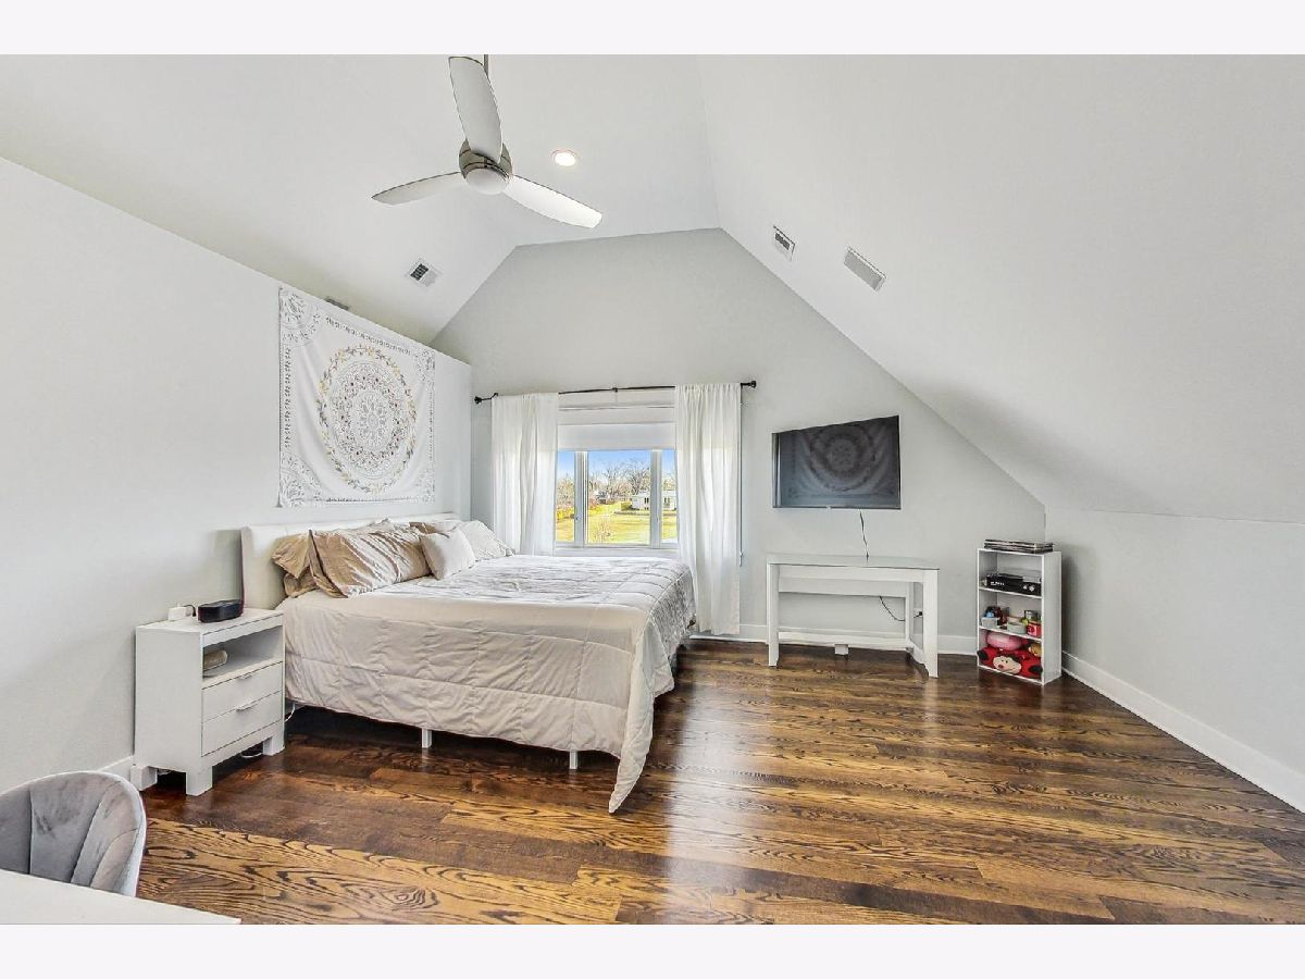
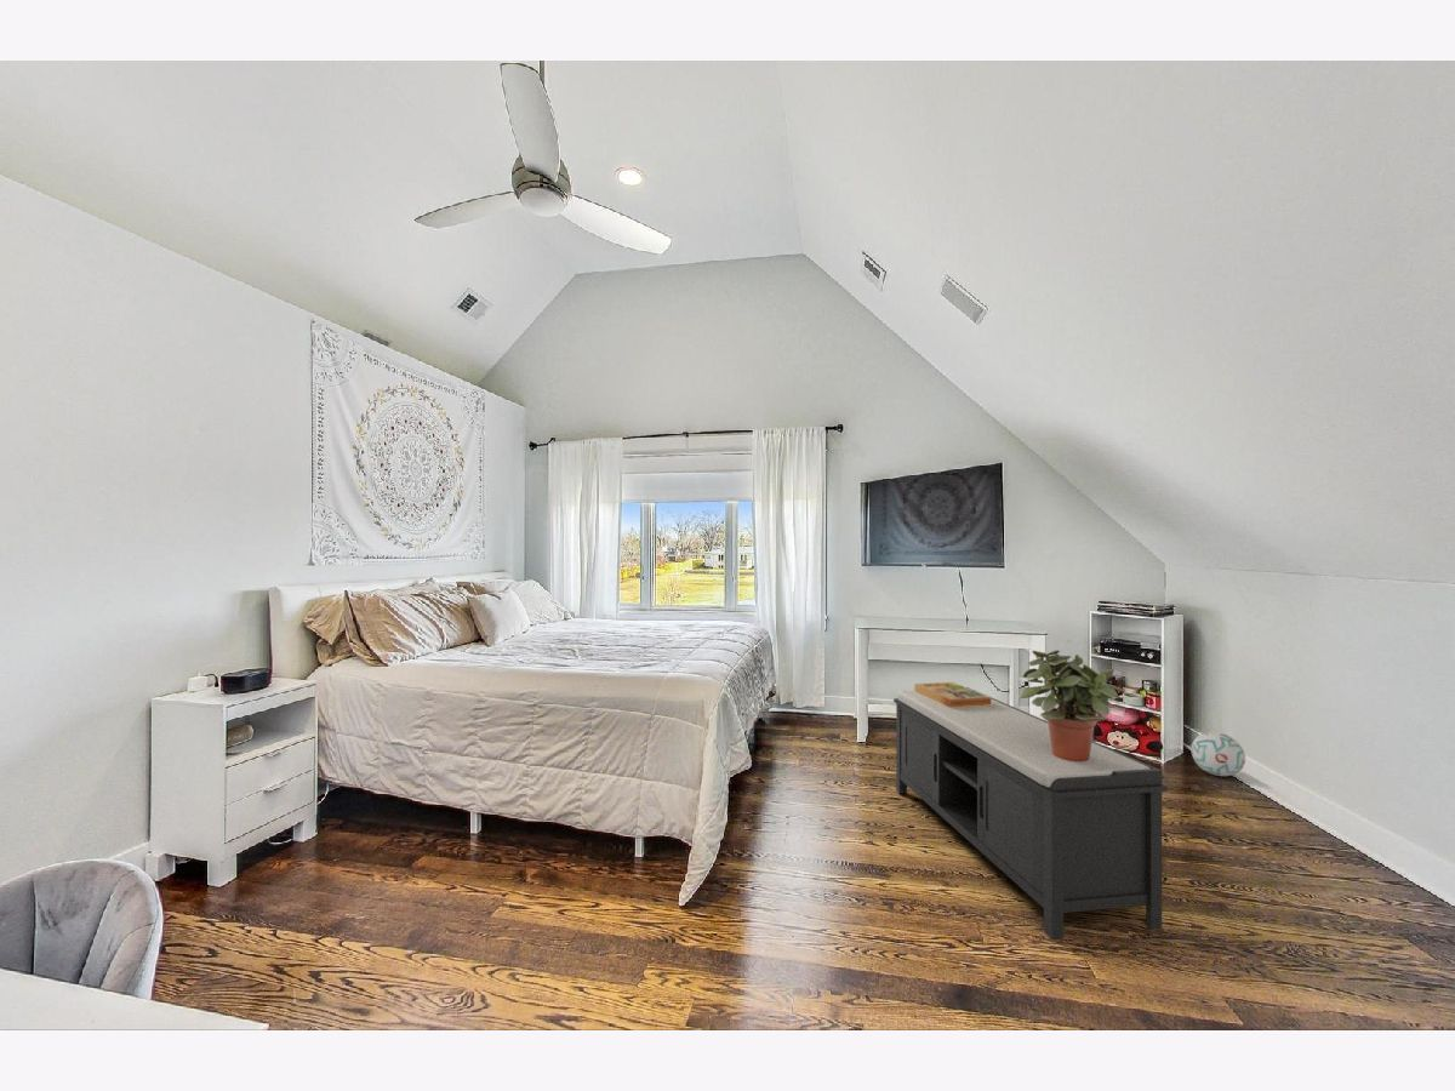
+ bench (999, 782)
+ potted plant (1071, 703)
+ decorative box (951, 693)
+ ball (1217, 753)
